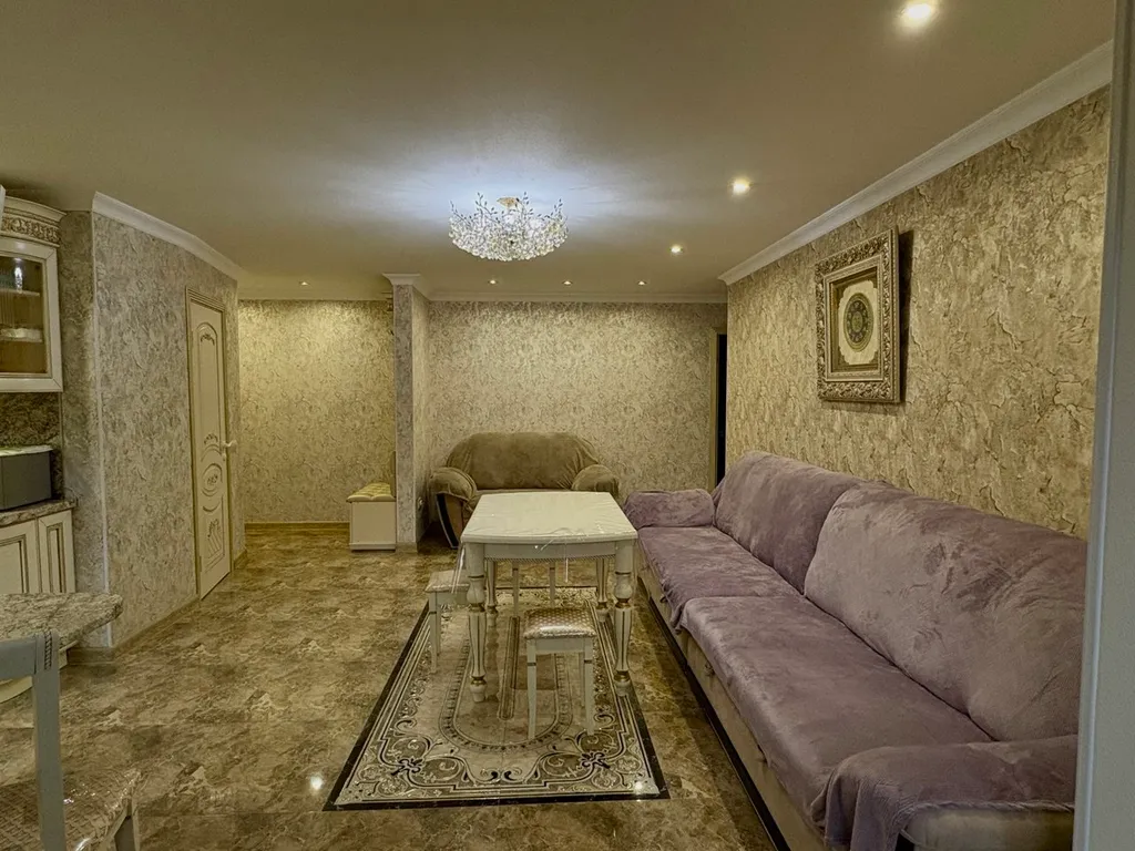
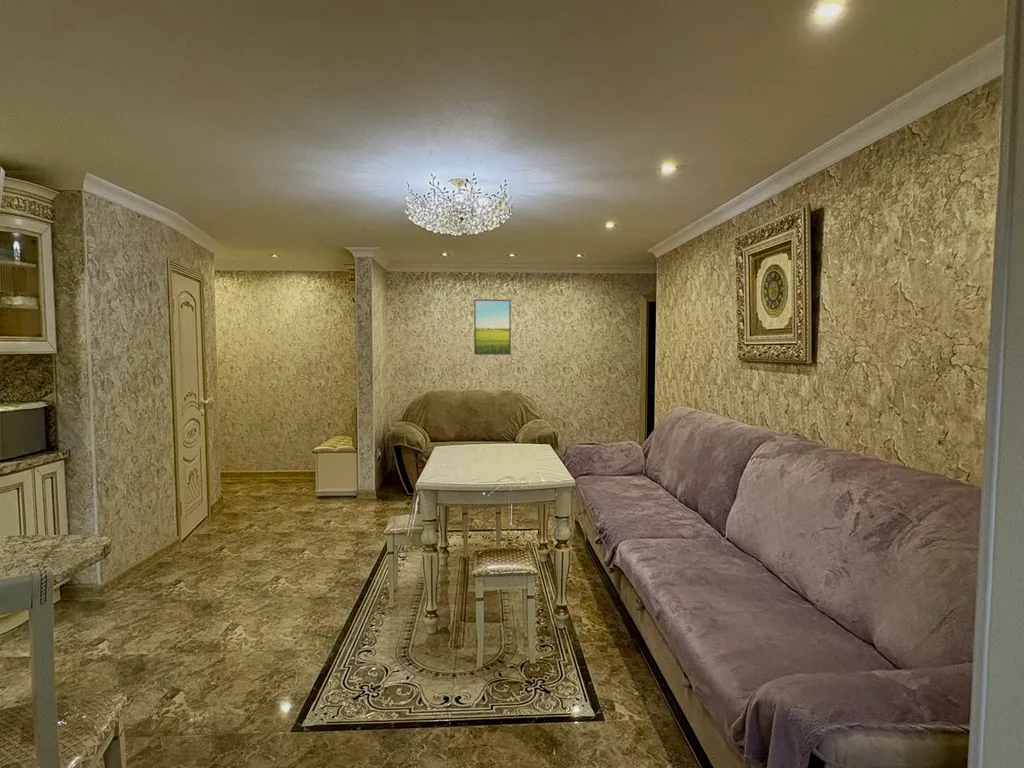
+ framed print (492, 327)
